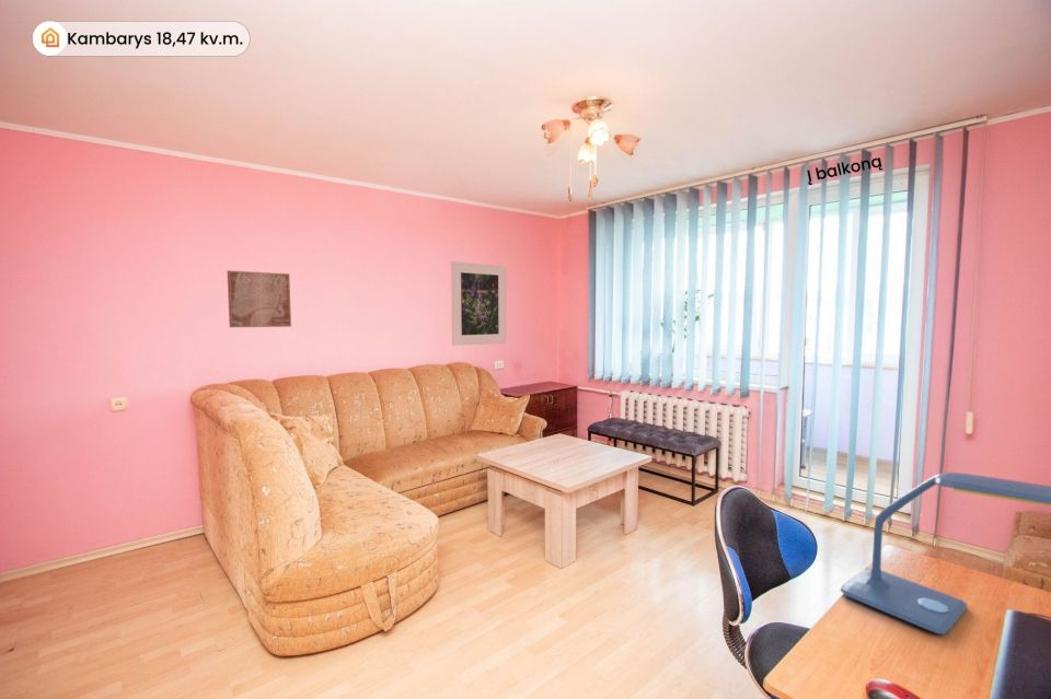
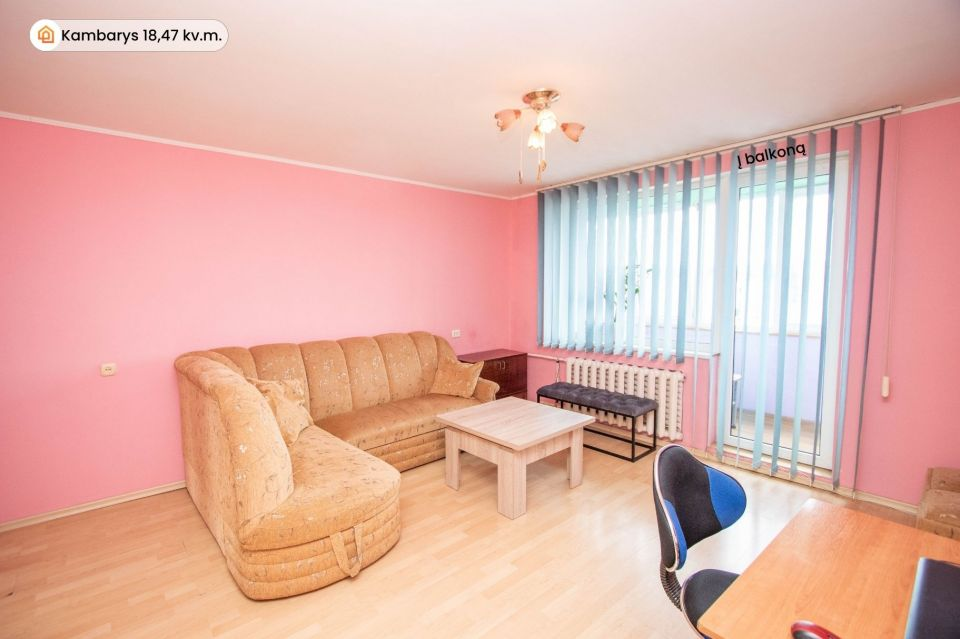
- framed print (480, 304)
- wall art (259, 300)
- desk lamp (940, 592)
